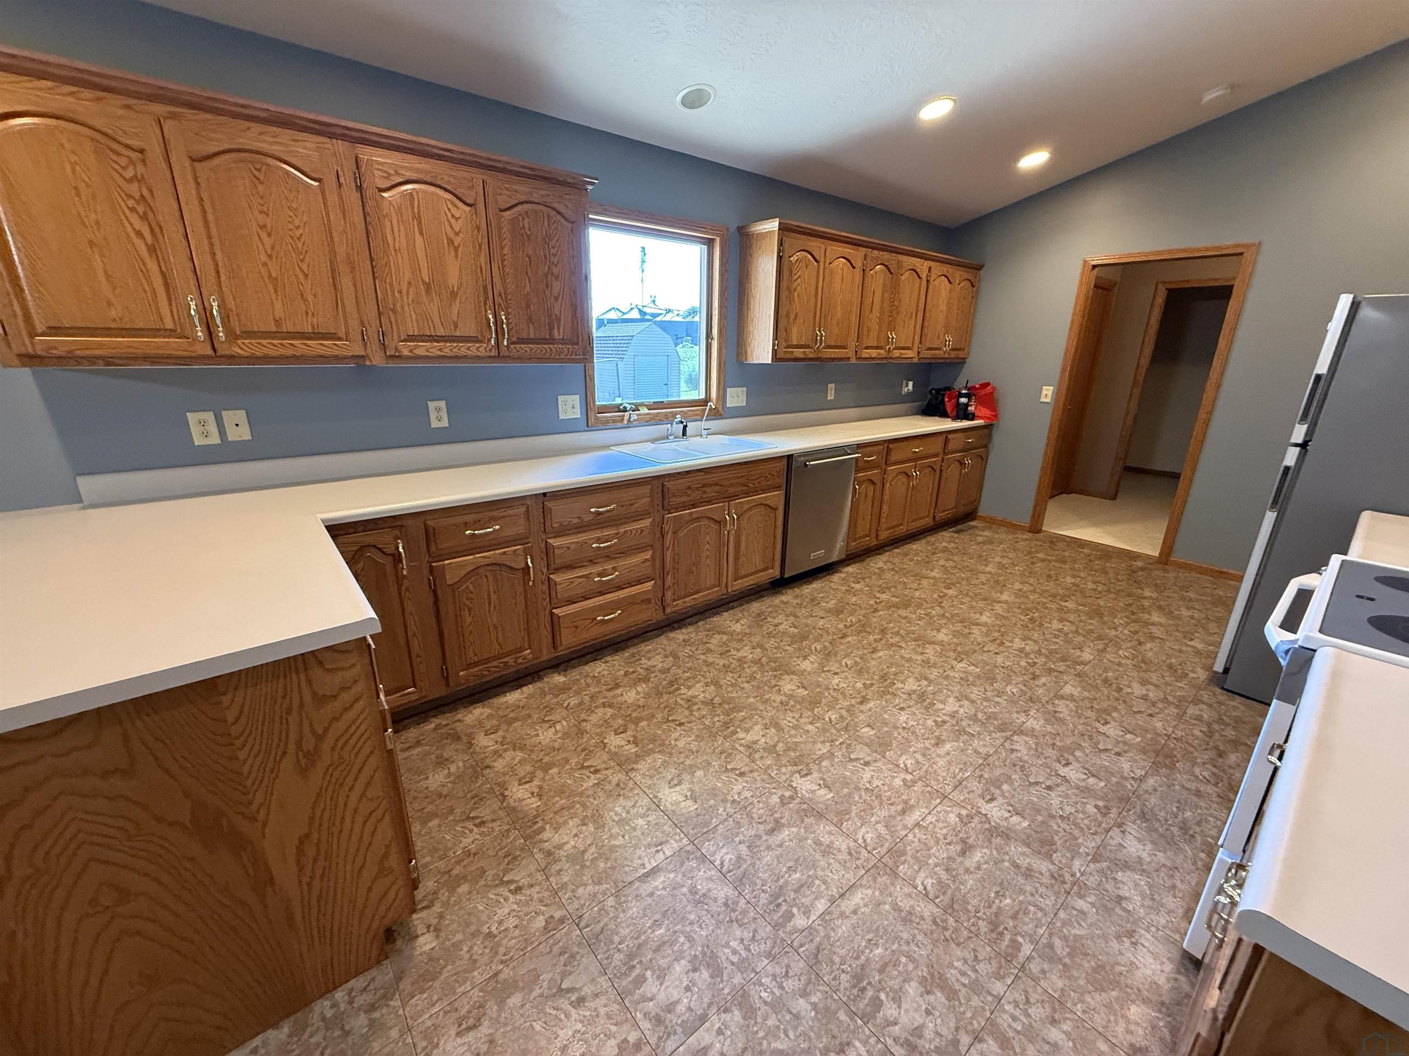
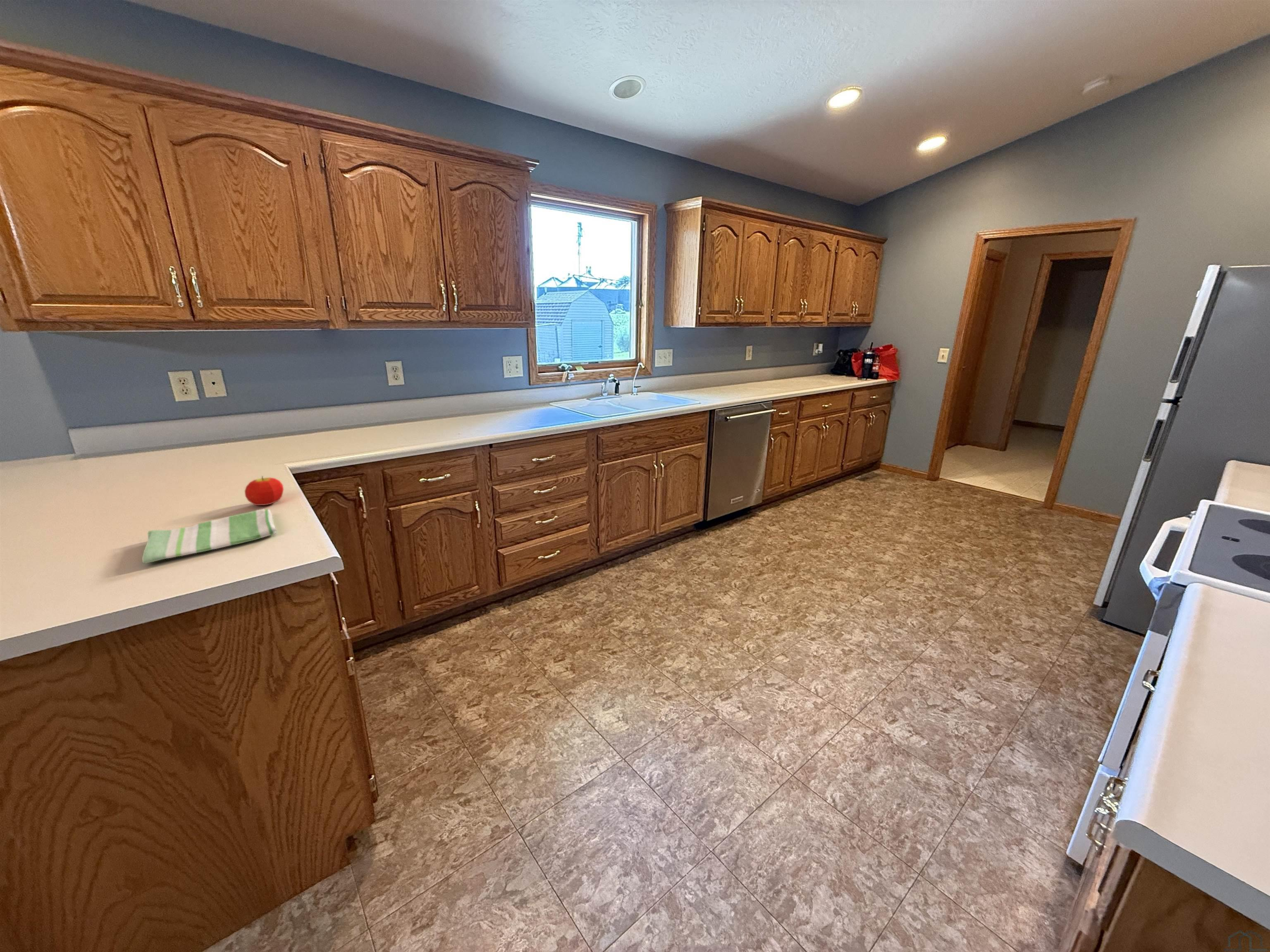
+ dish towel (214, 533)
+ fruit (264, 490)
